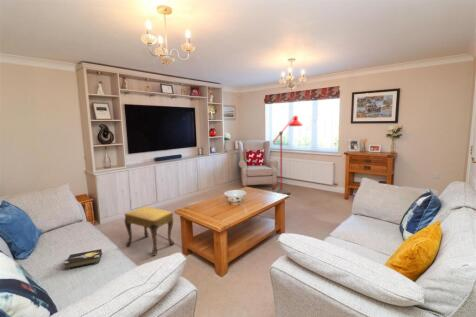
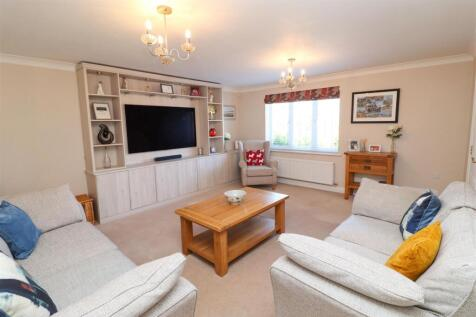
- hardback book (84, 258)
- floor lamp (281, 153)
- footstool (149, 228)
